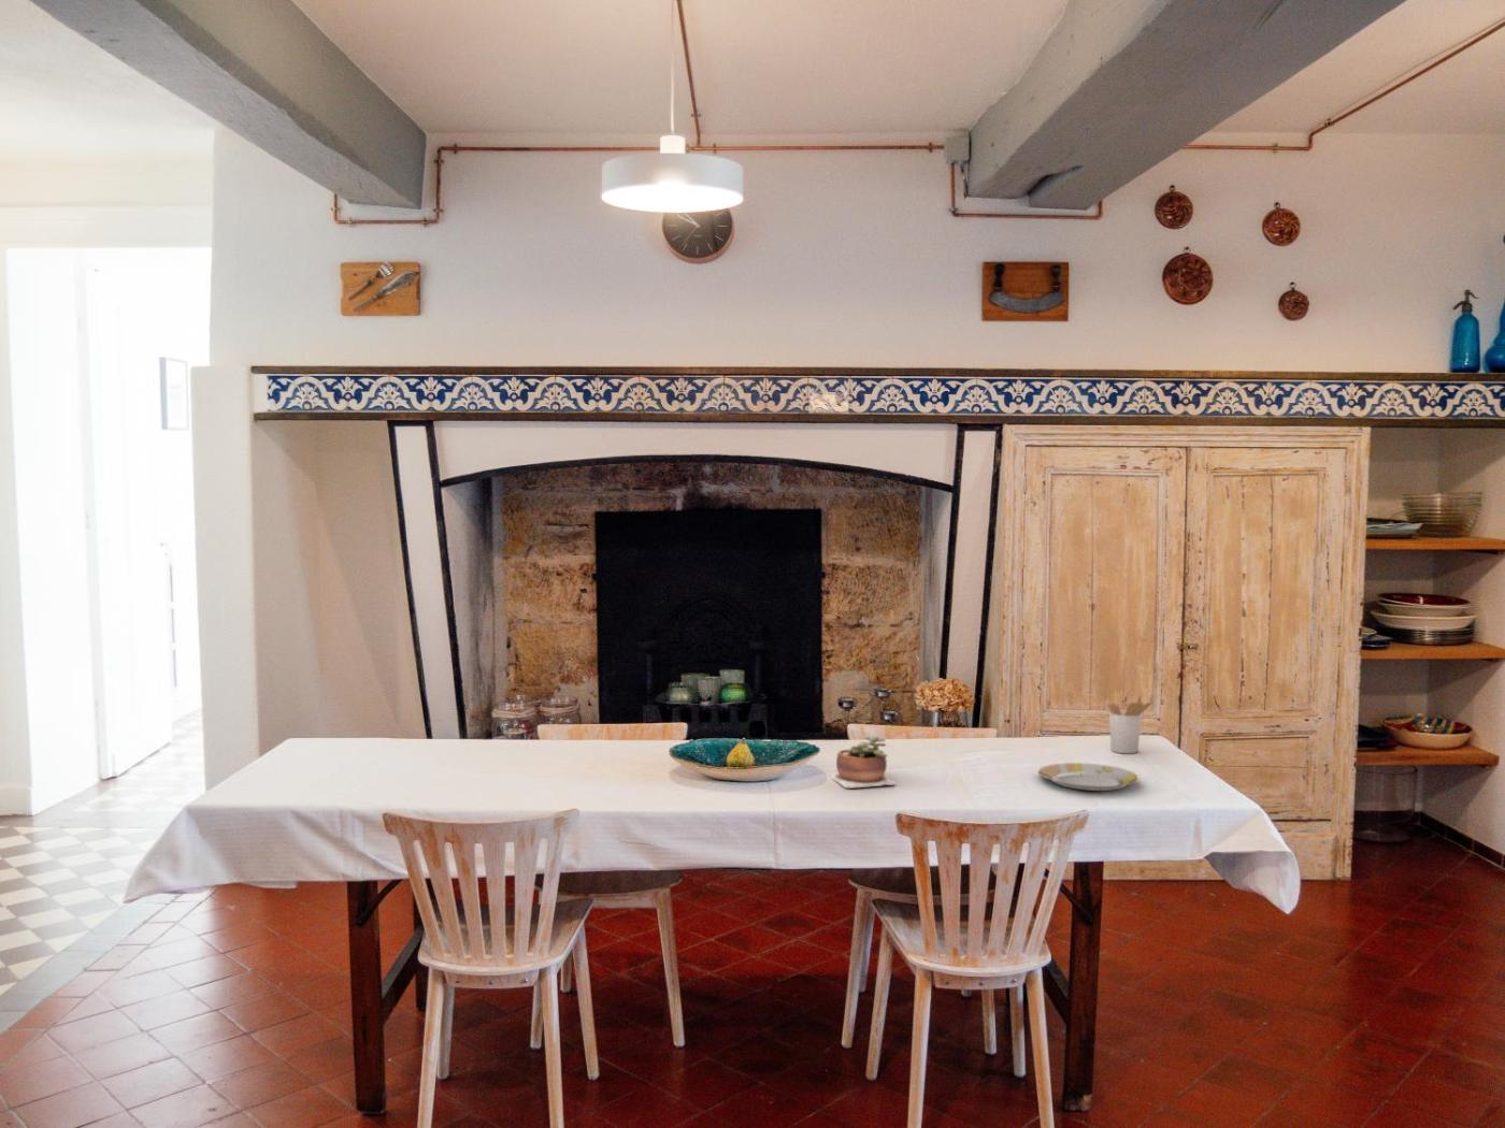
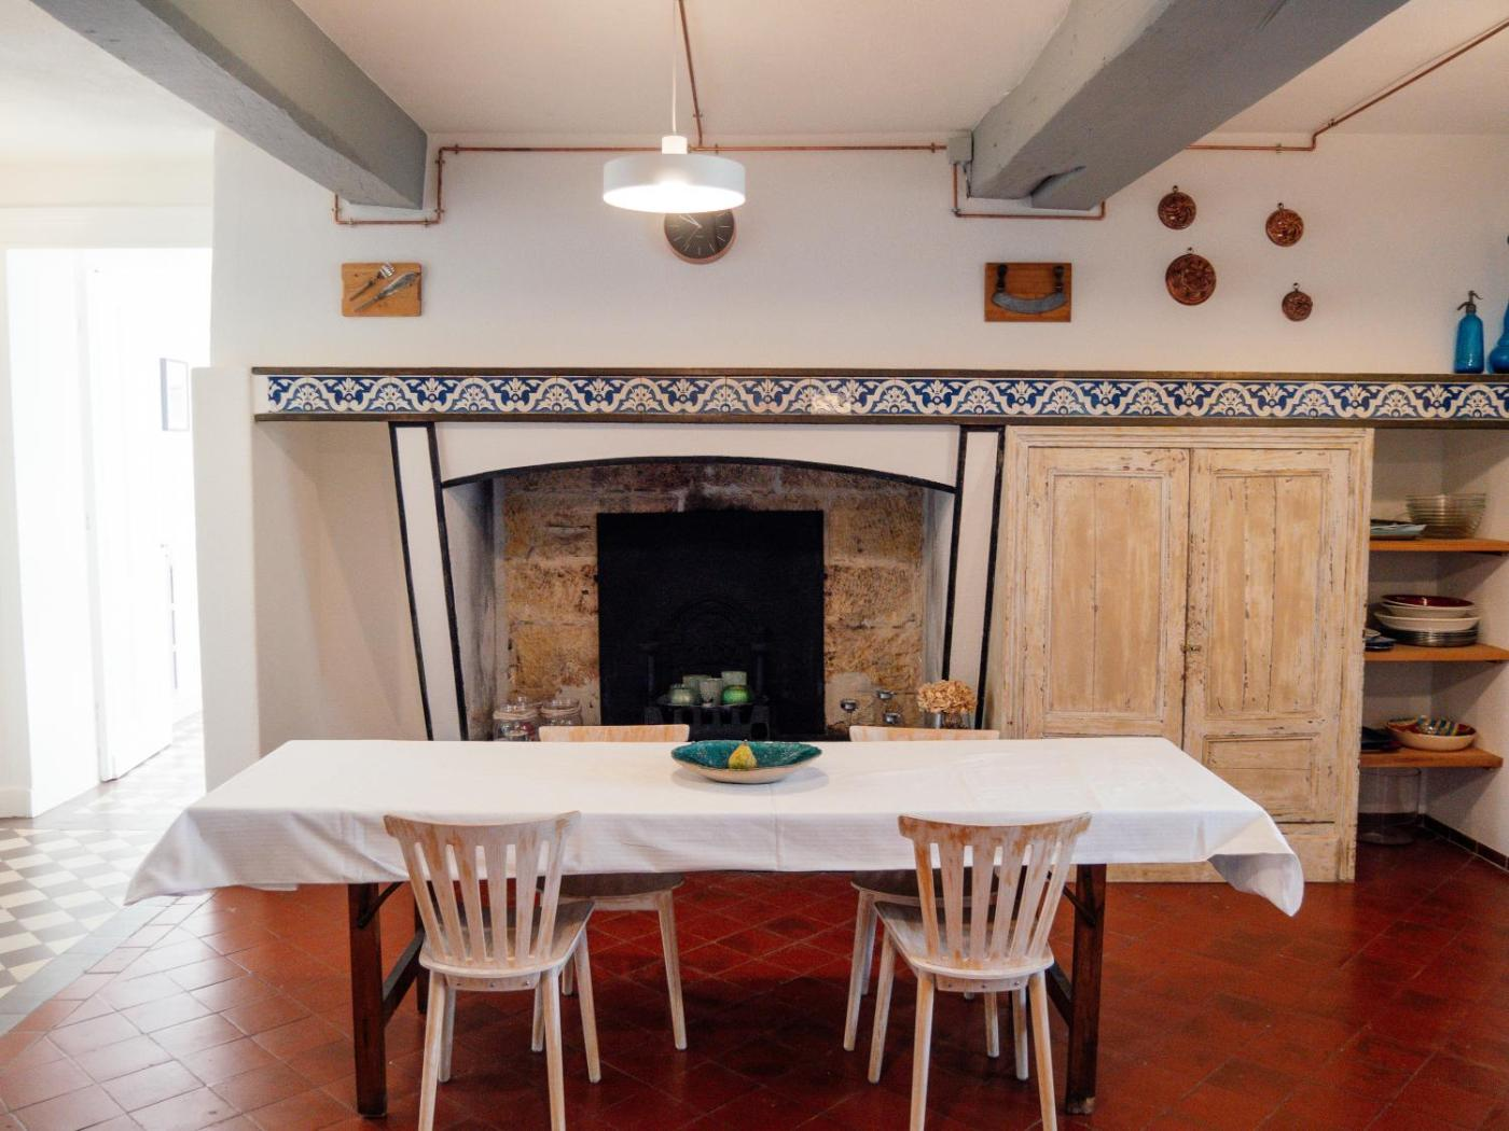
- utensil holder (1128, 724)
- plate (1088, 777)
- succulent plant (862, 757)
